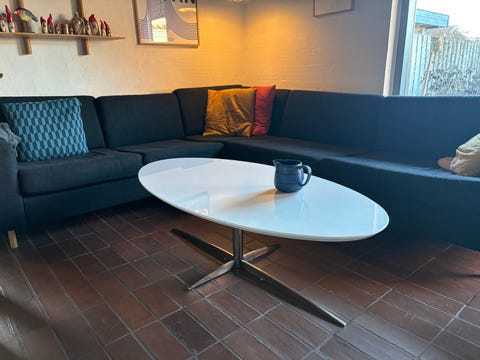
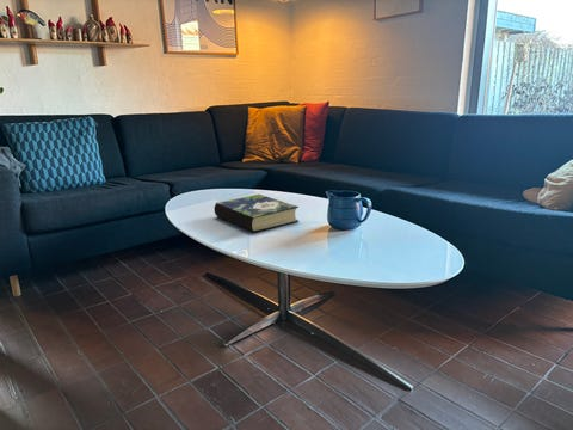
+ book (255, 211)
